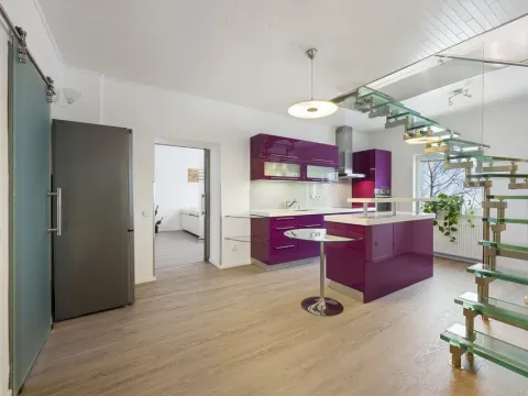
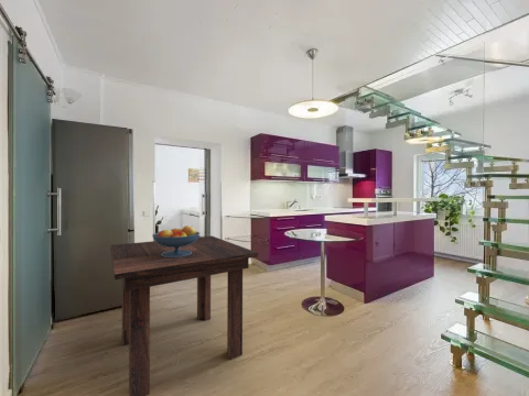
+ fruit bowl (176, 240)
+ dining table (174, 282)
